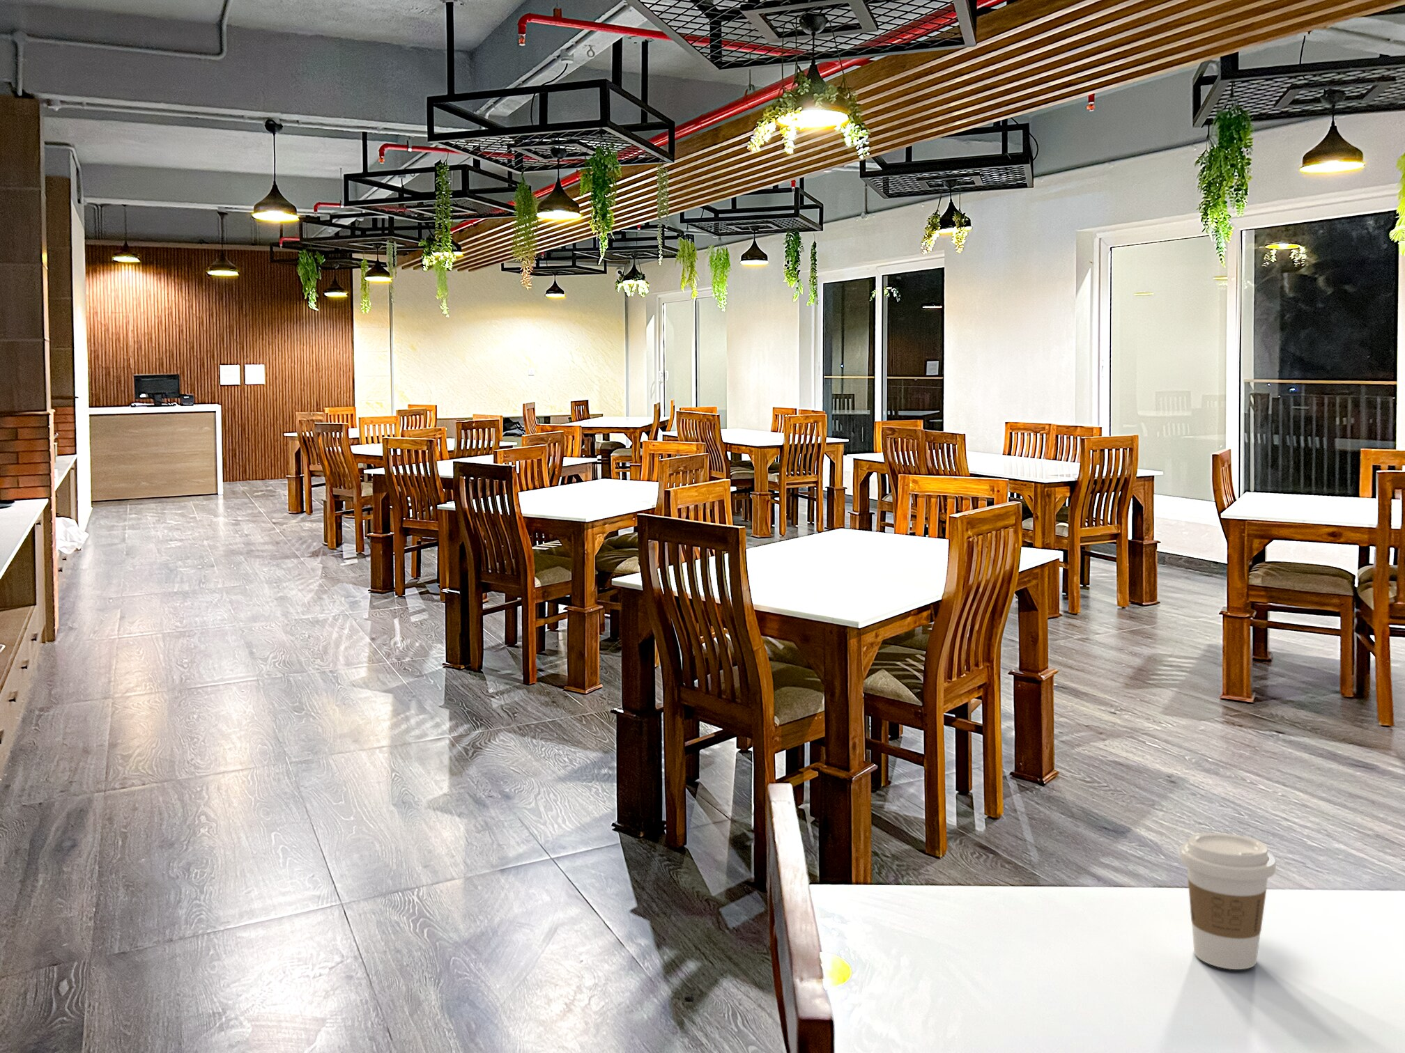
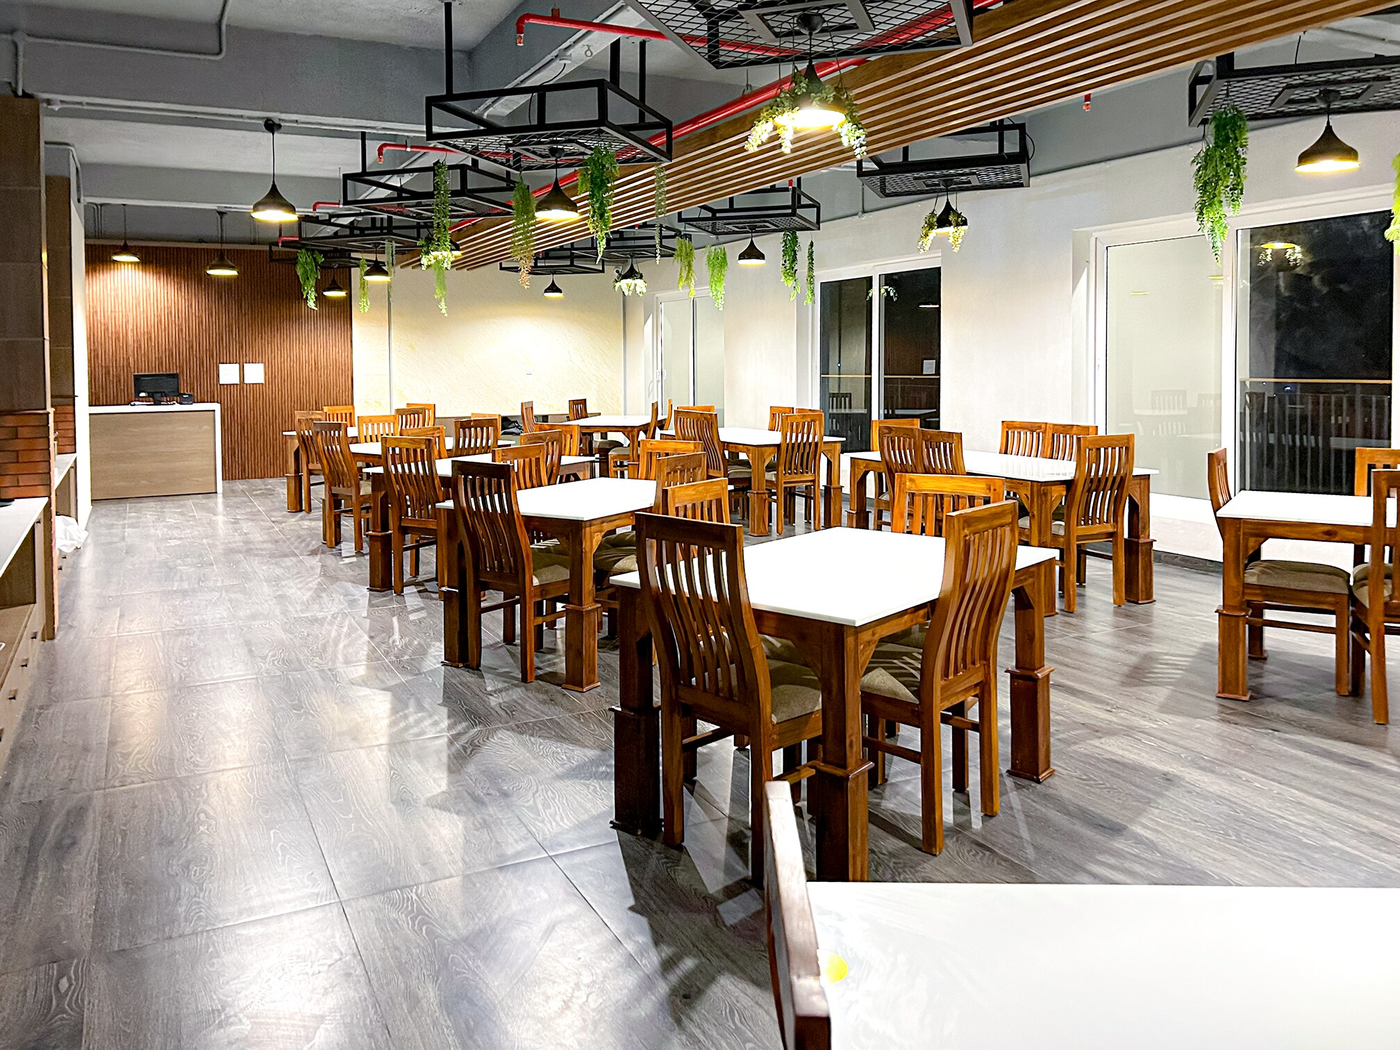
- coffee cup (1226, 899)
